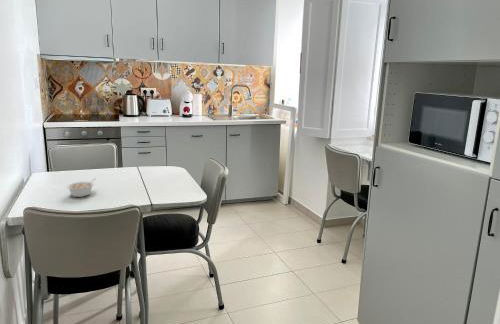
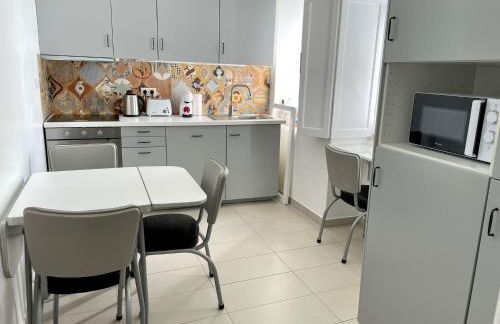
- legume (81, 188)
